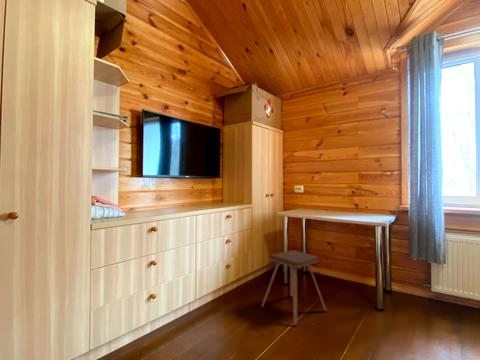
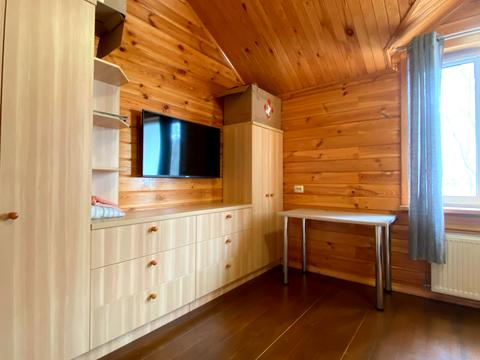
- music stool (293, 282)
